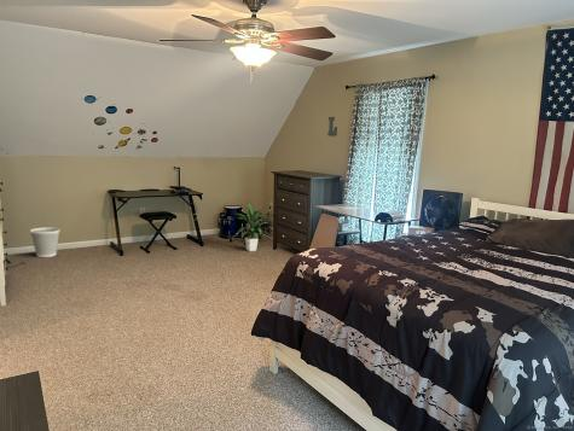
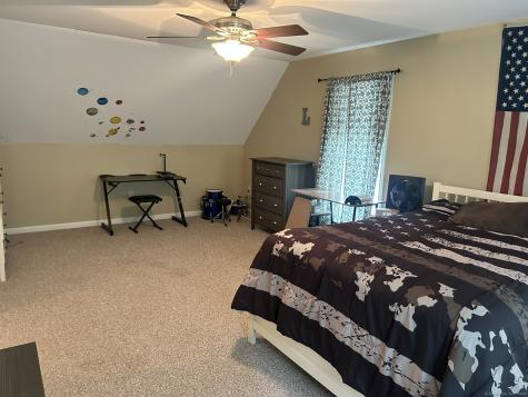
- indoor plant (254, 227)
- wastebasket (46, 241)
